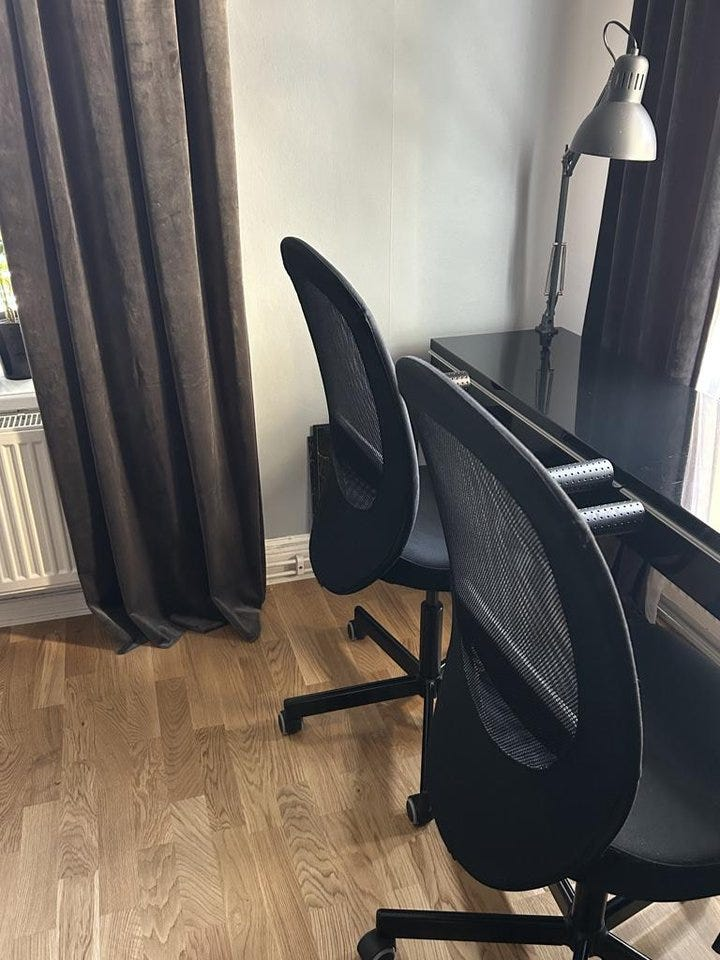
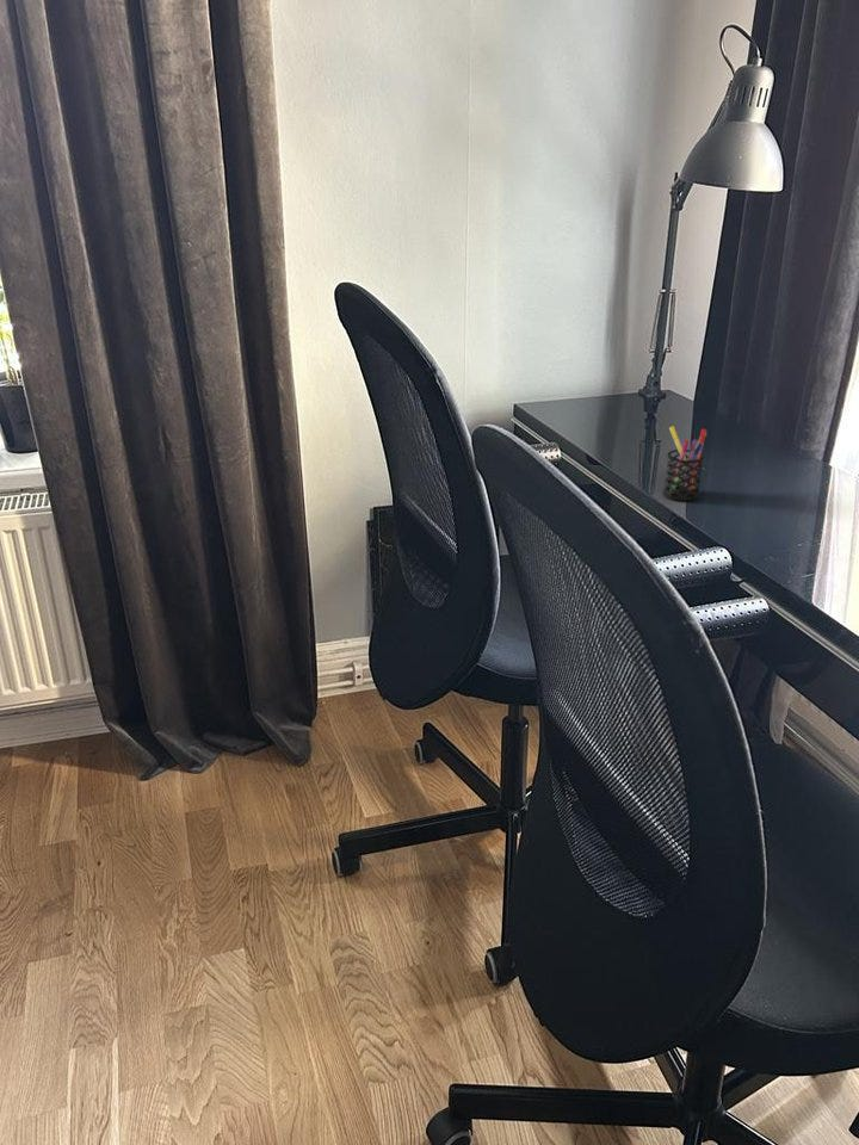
+ pen holder (688, 459)
